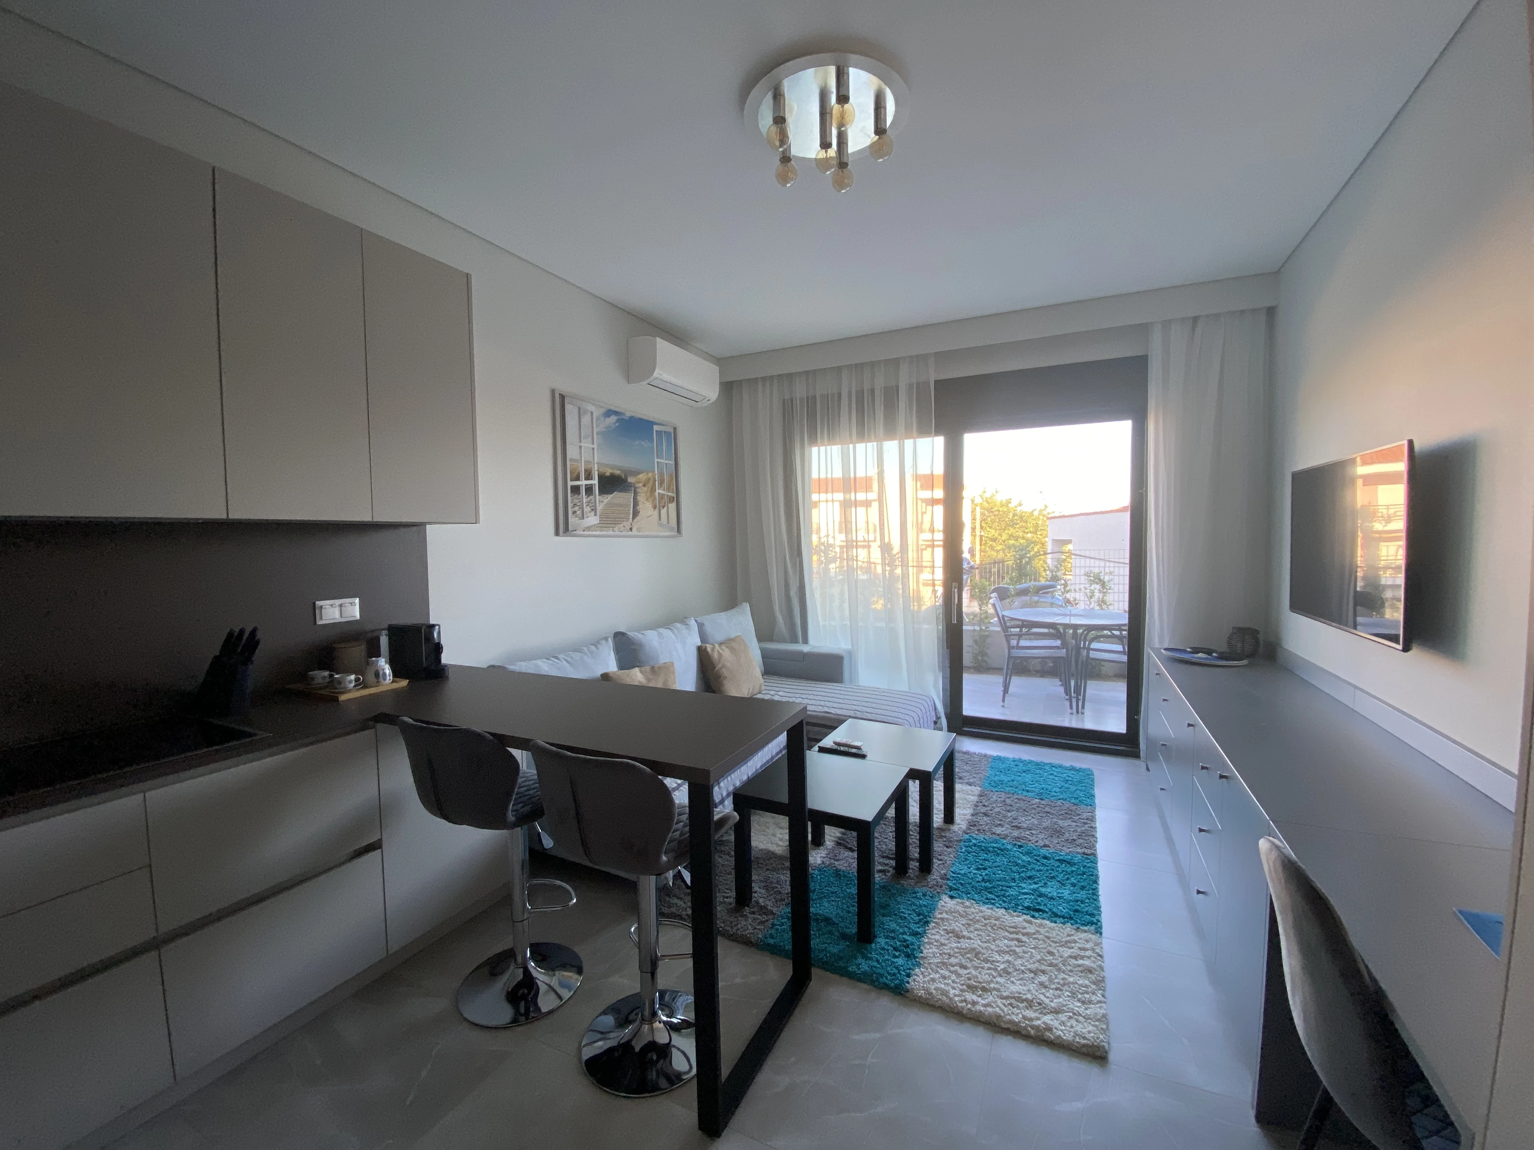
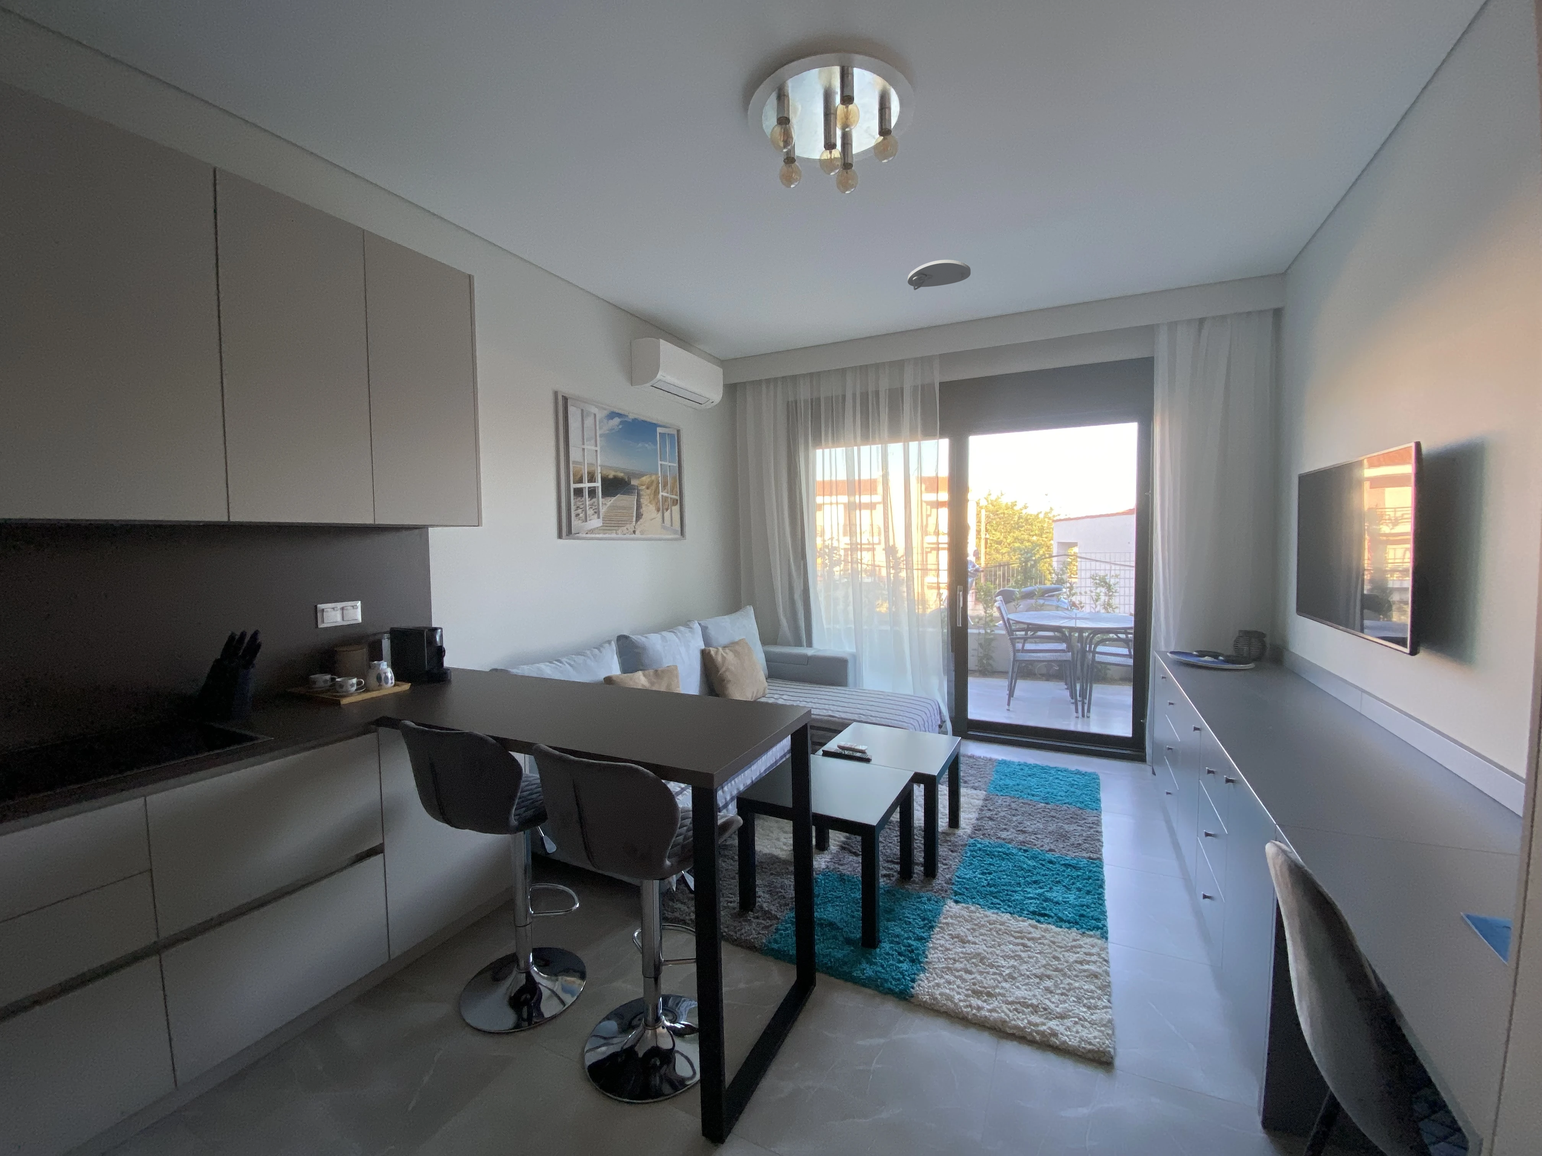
+ smoke detector (939, 277)
